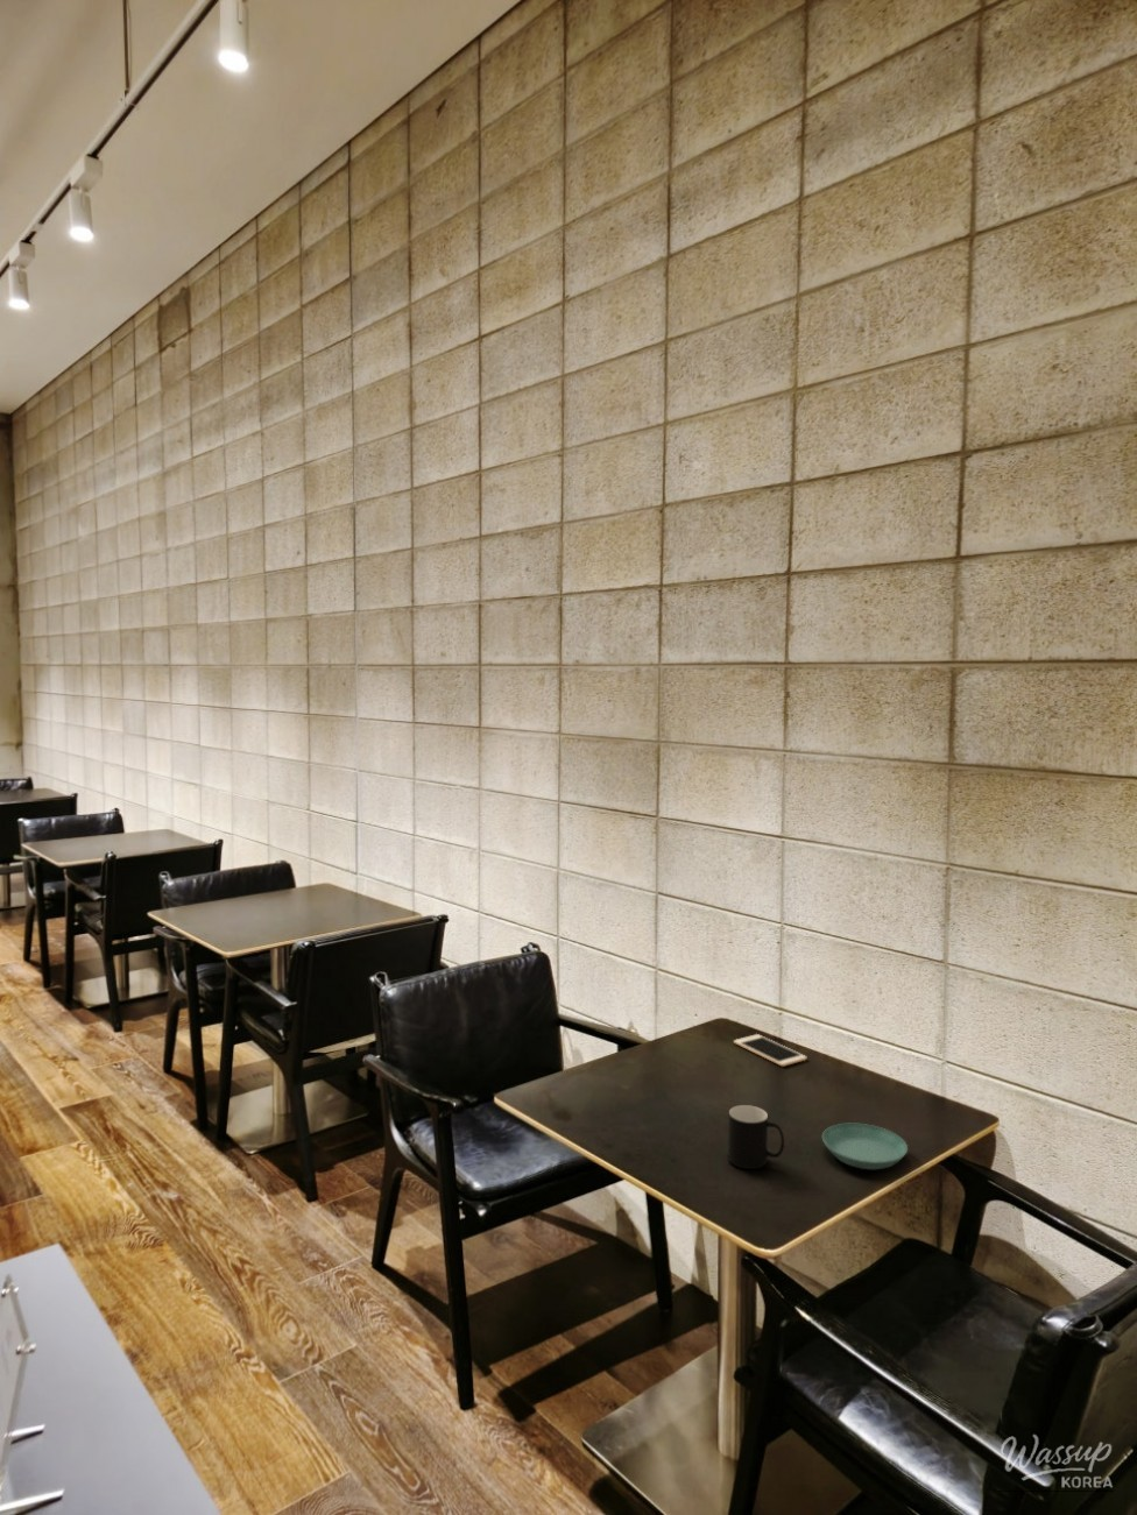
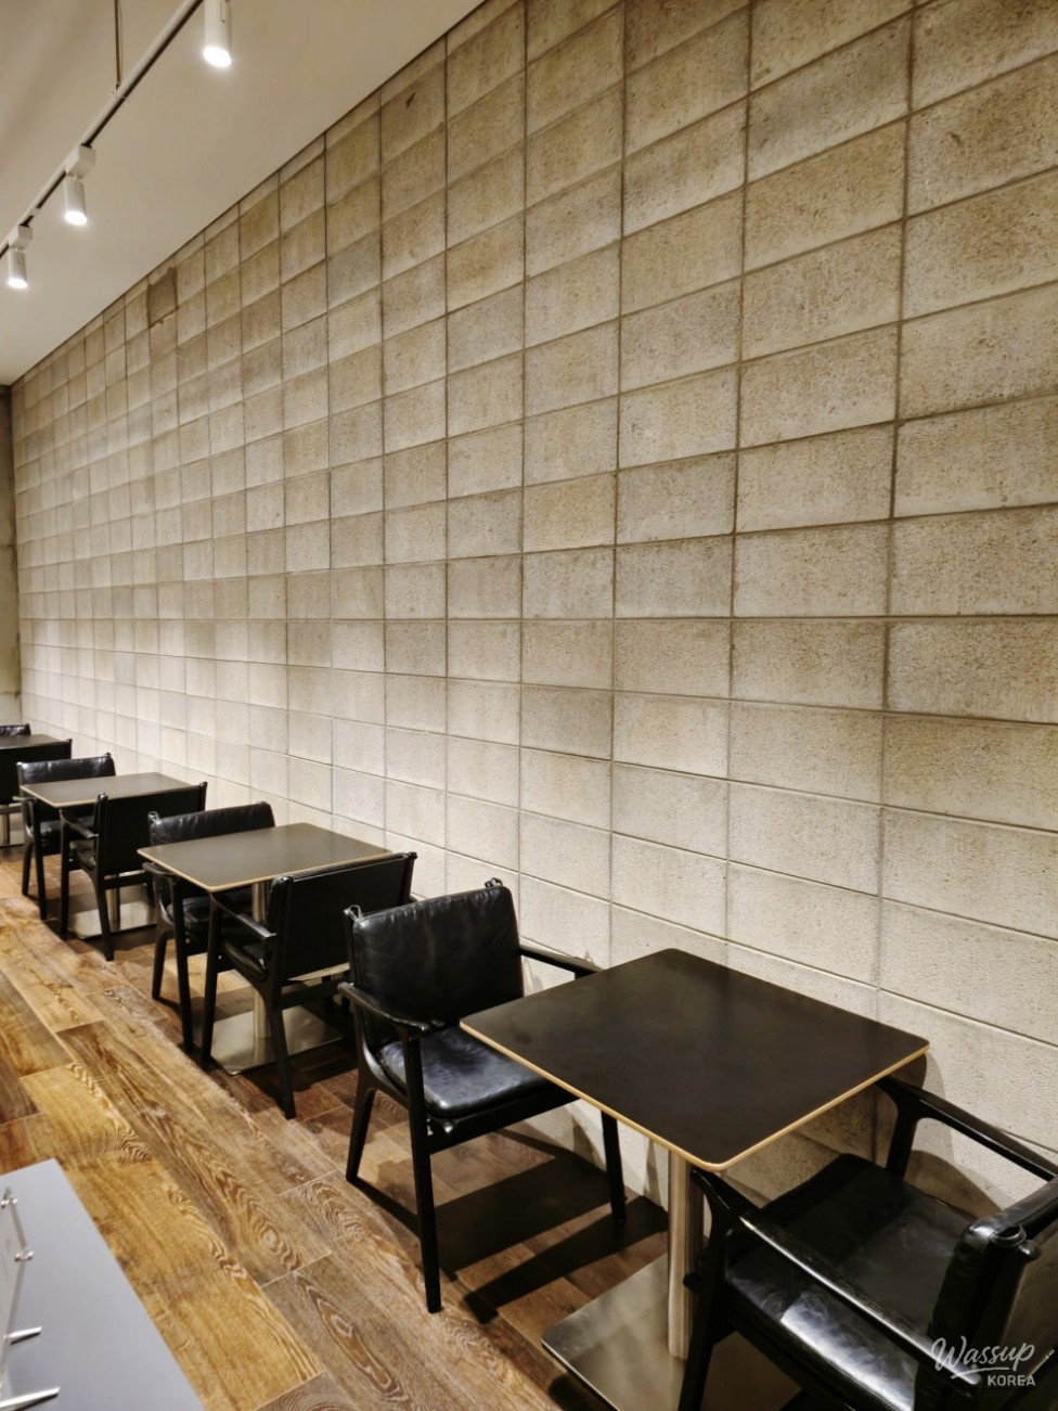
- cup (756, 1139)
- saucer (863, 1148)
- cell phone (769, 1049)
